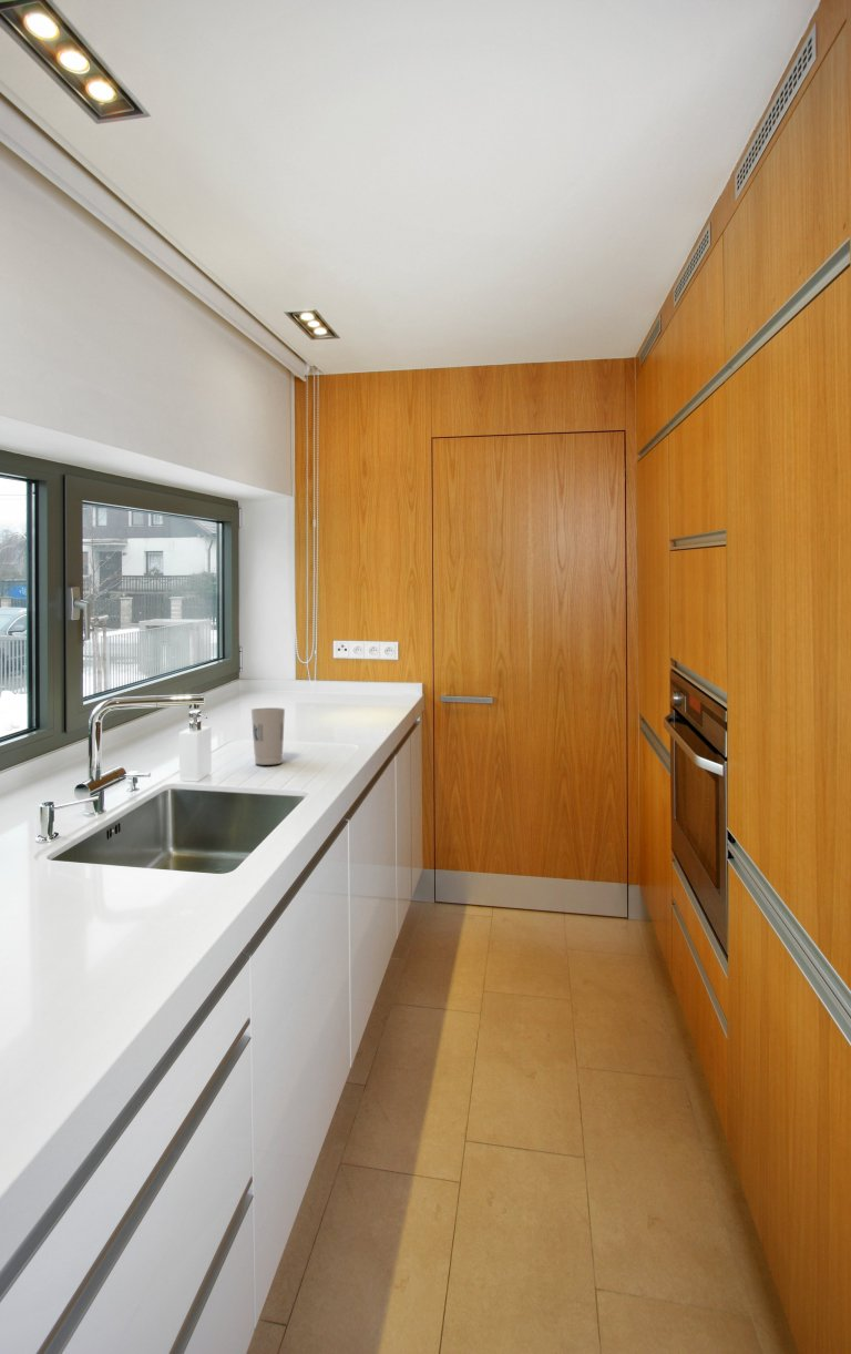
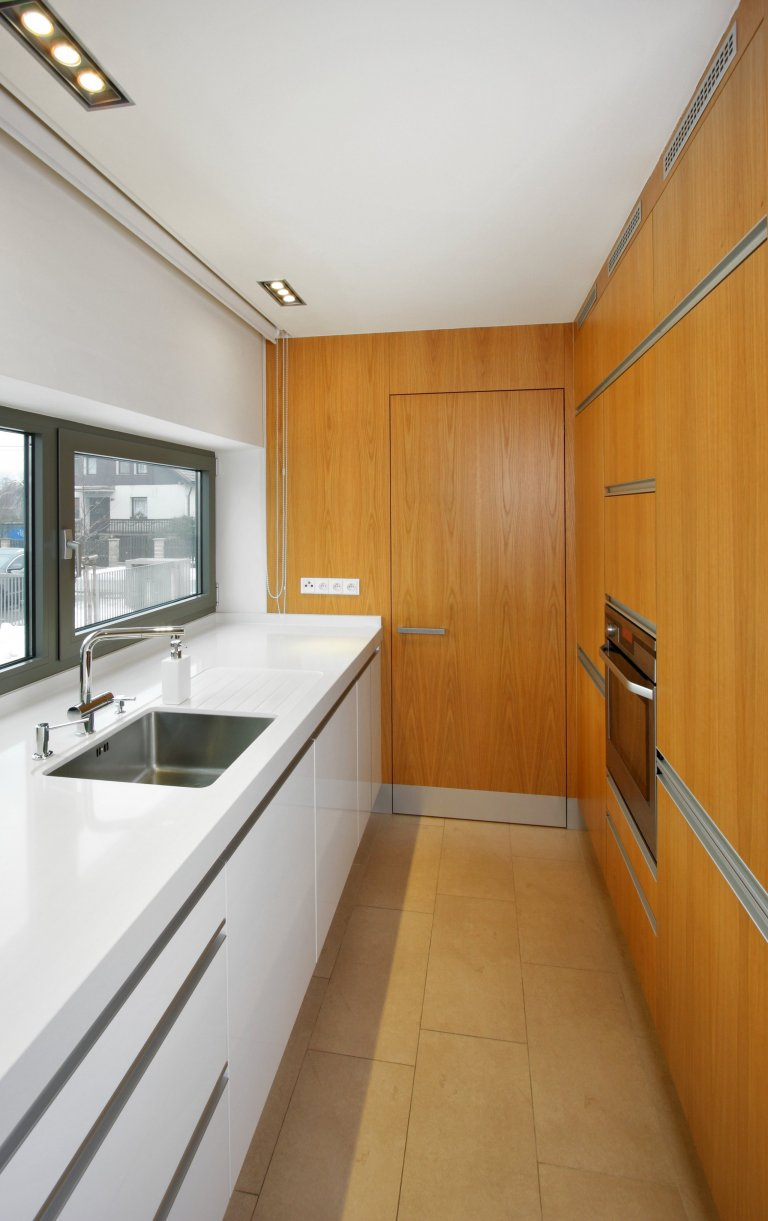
- cup (268, 735)
